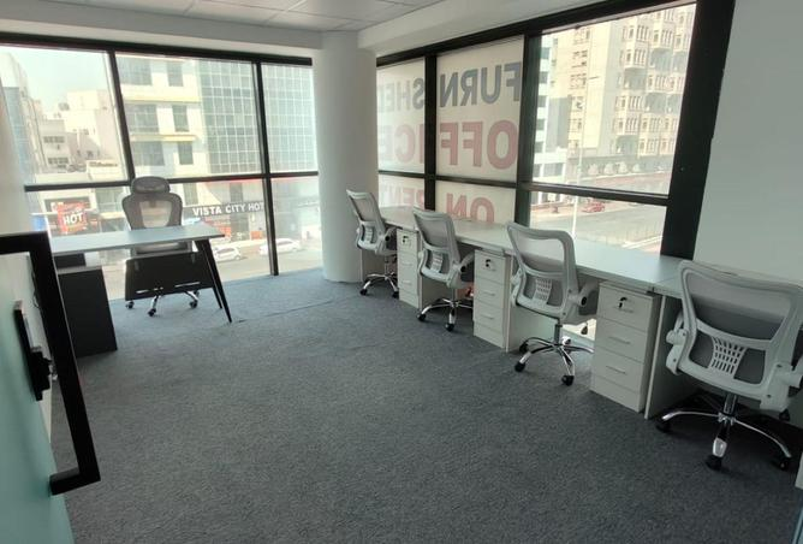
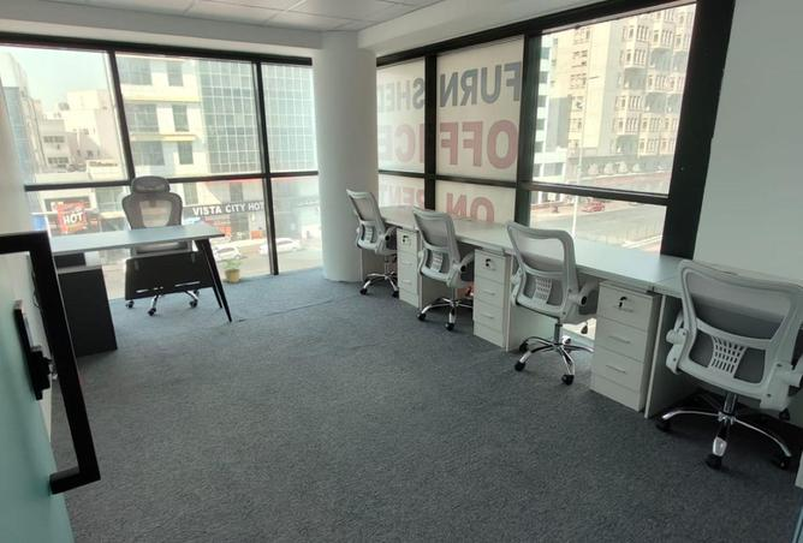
+ potted plant (230, 268)
